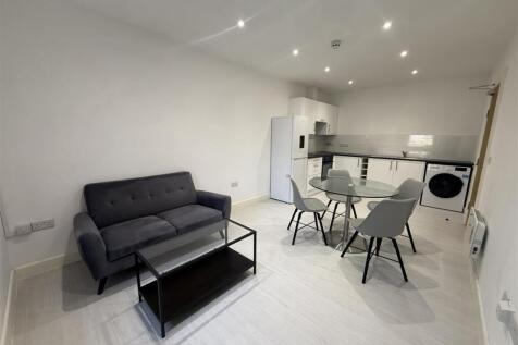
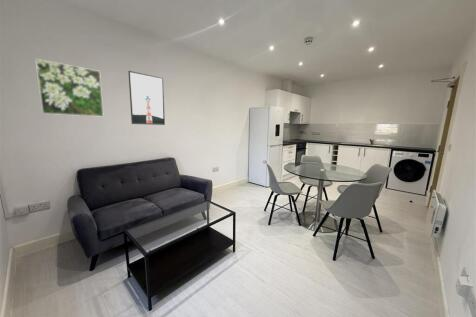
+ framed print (148, 100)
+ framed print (73, 90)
